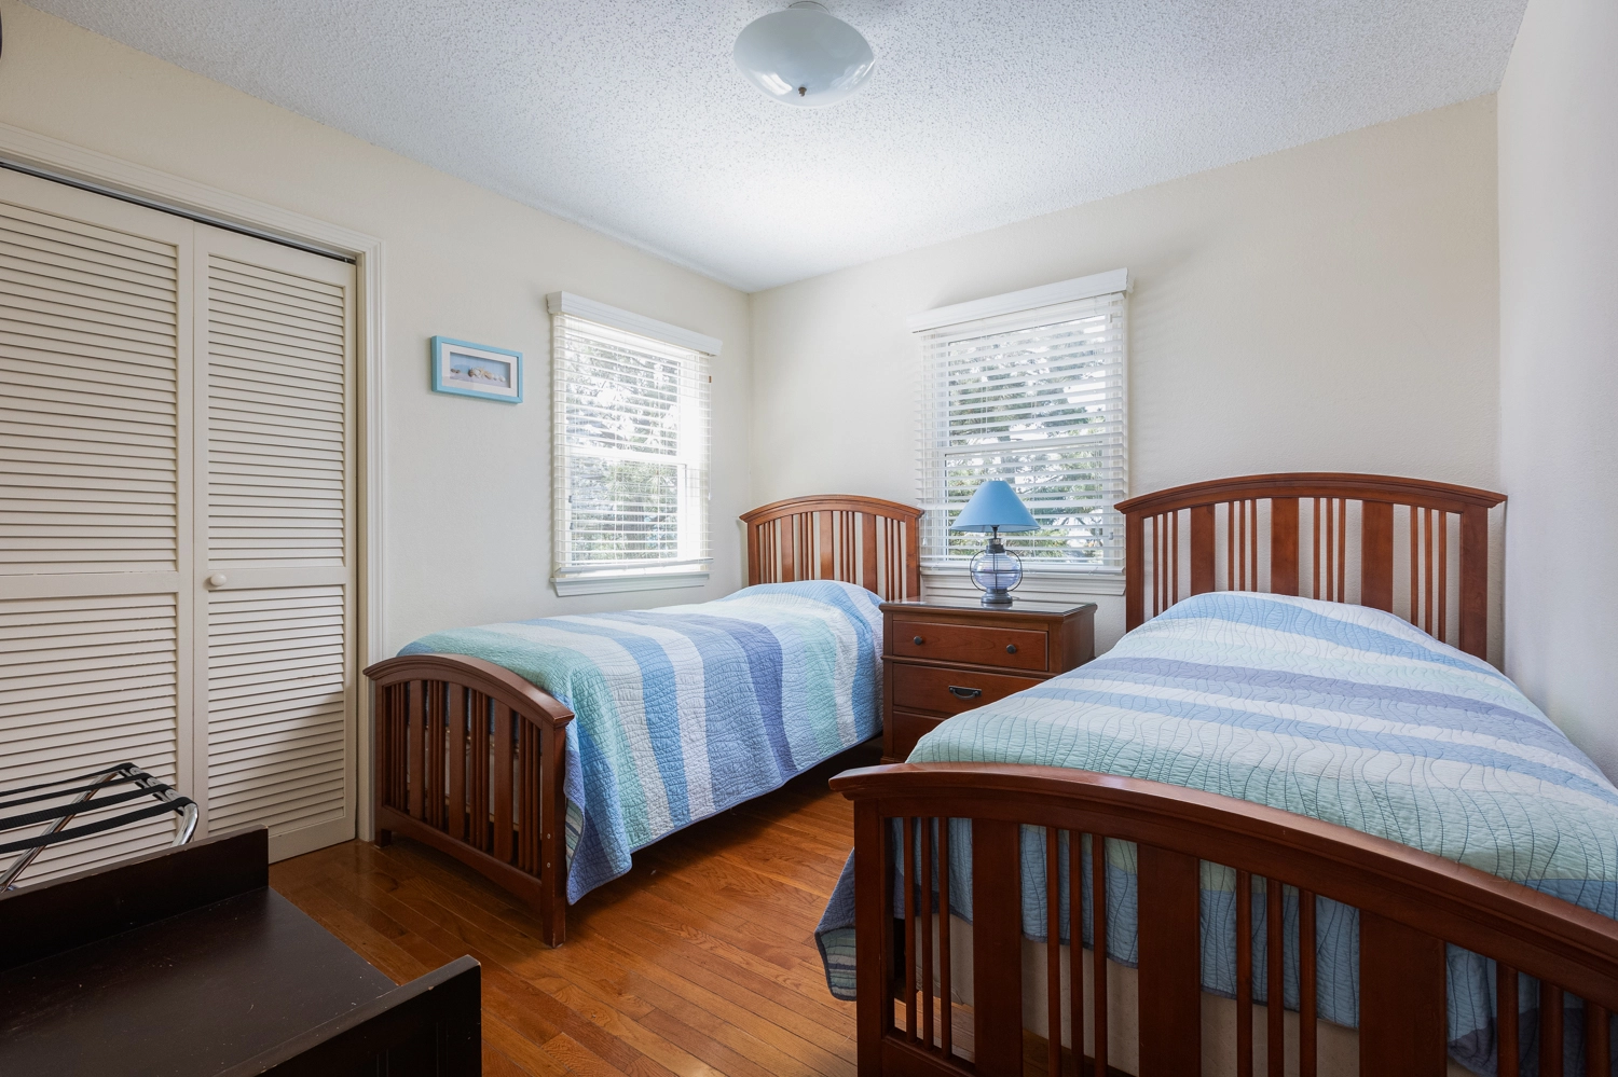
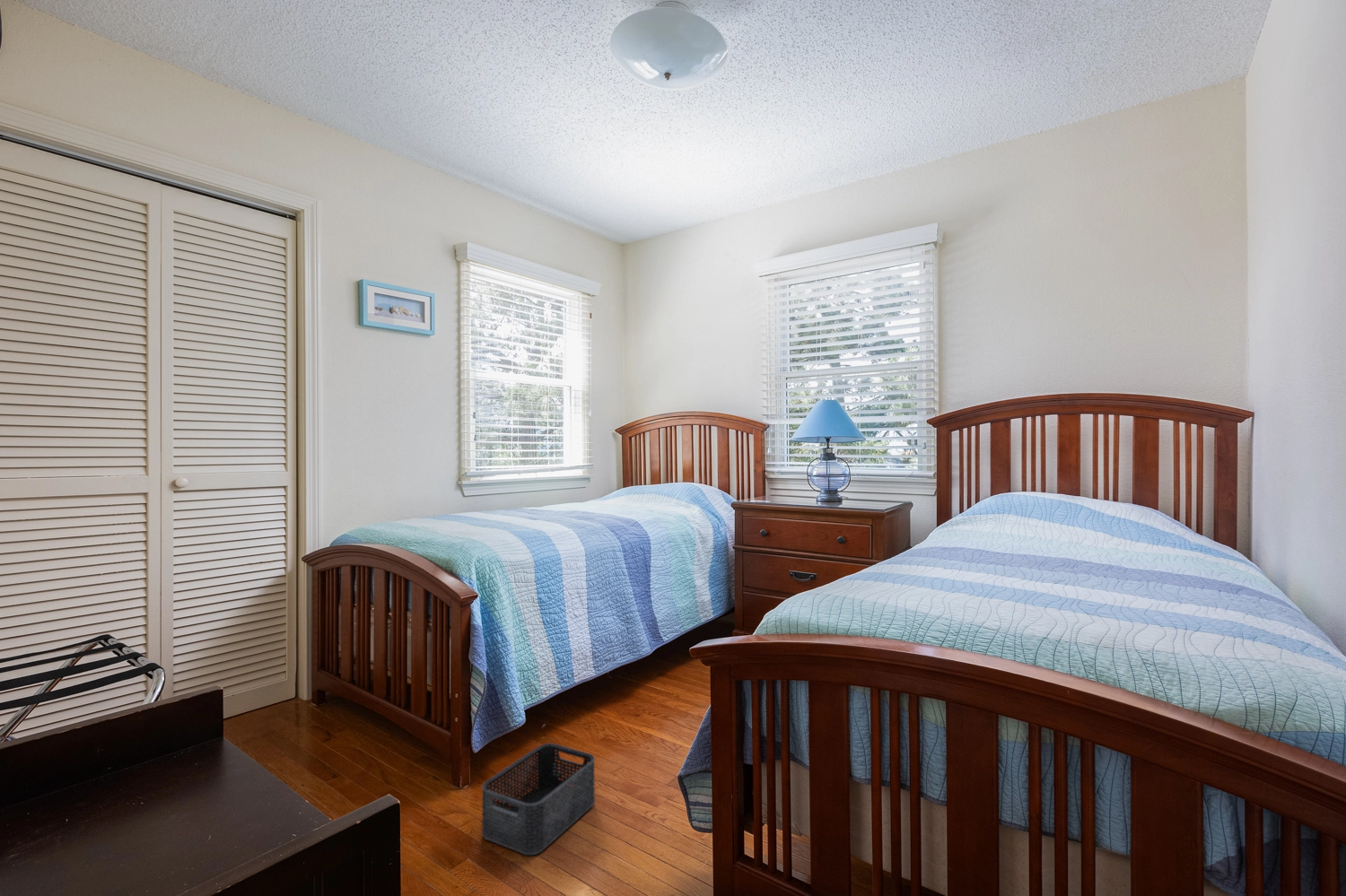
+ storage bin (540, 794)
